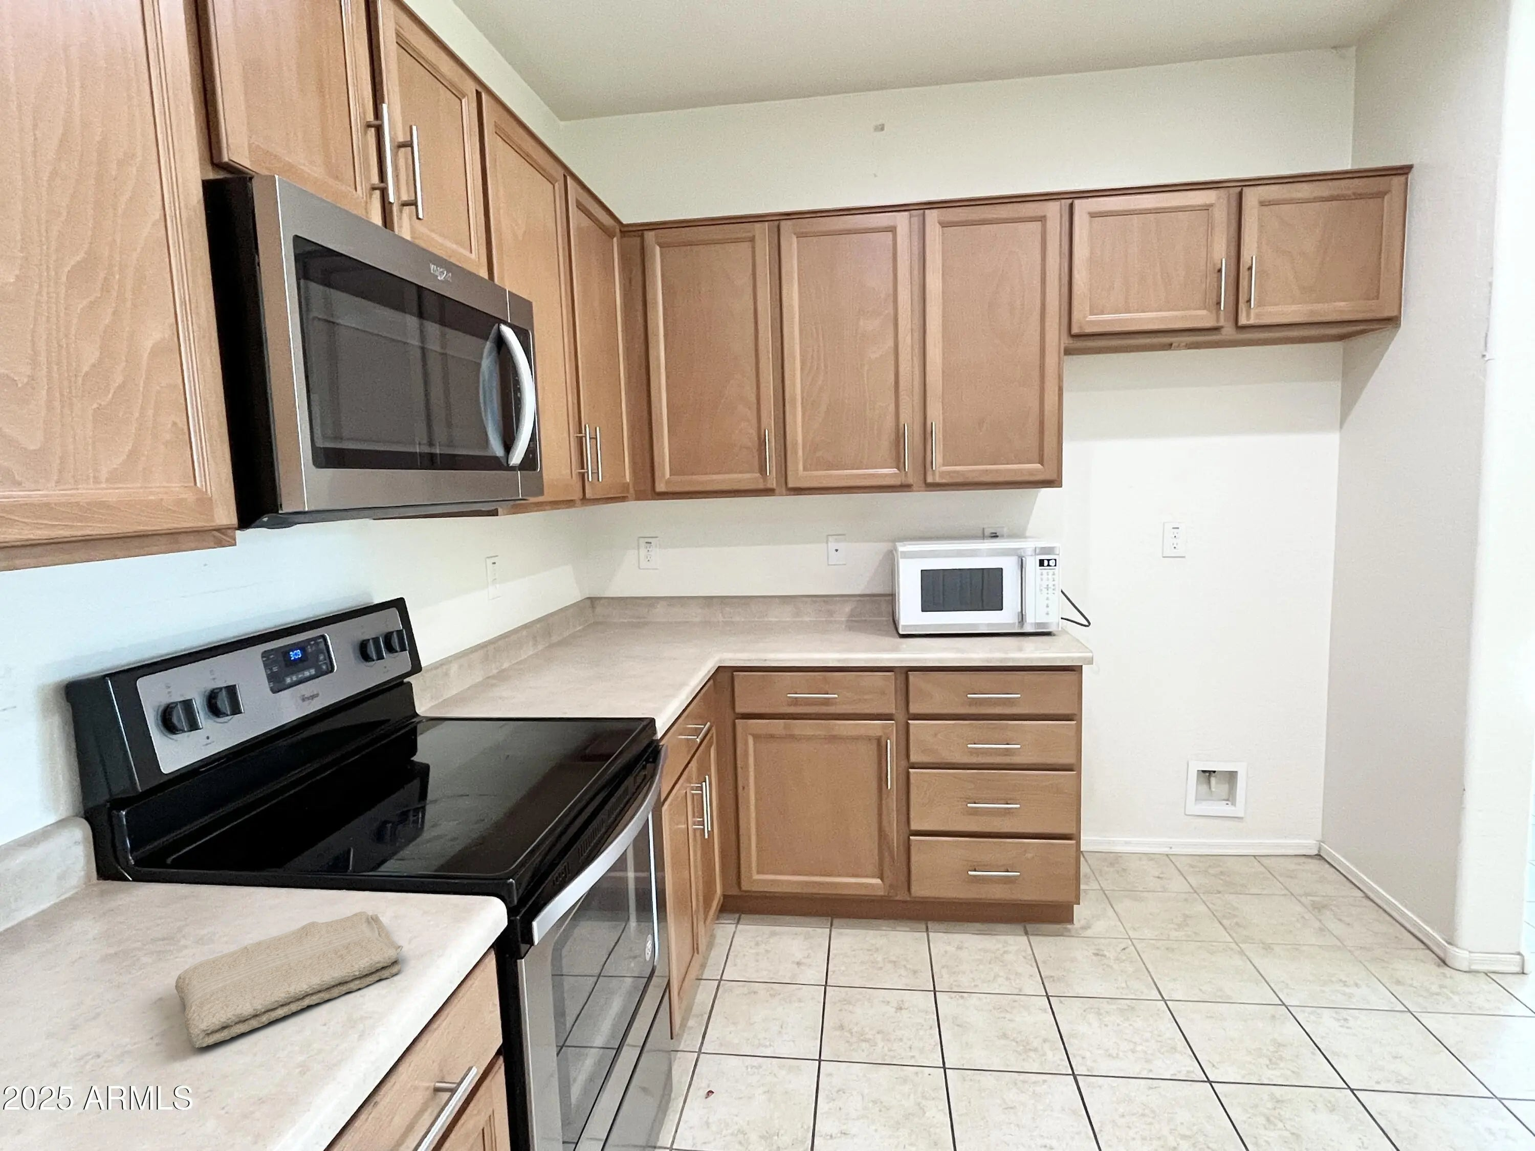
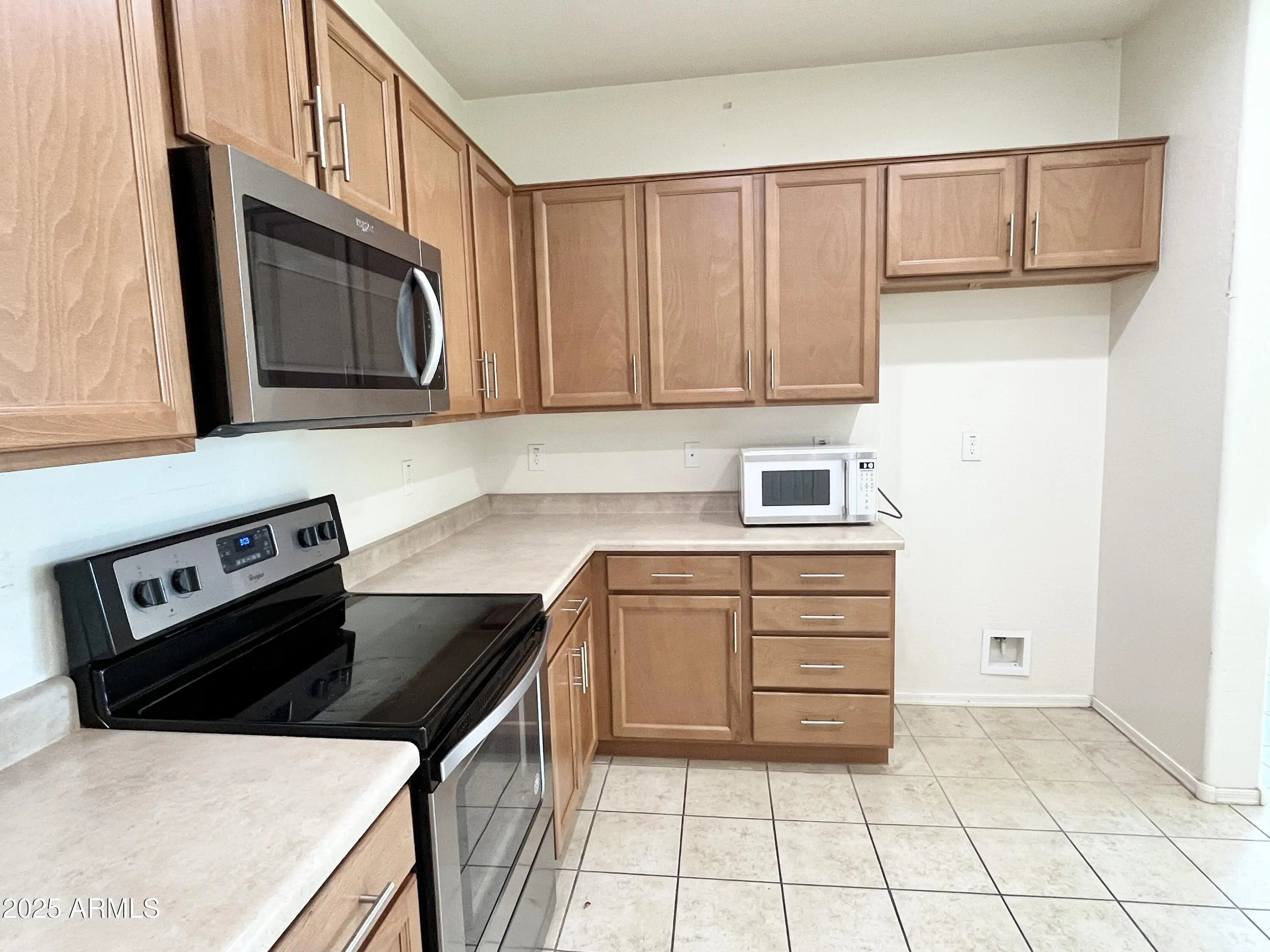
- washcloth (294, 970)
